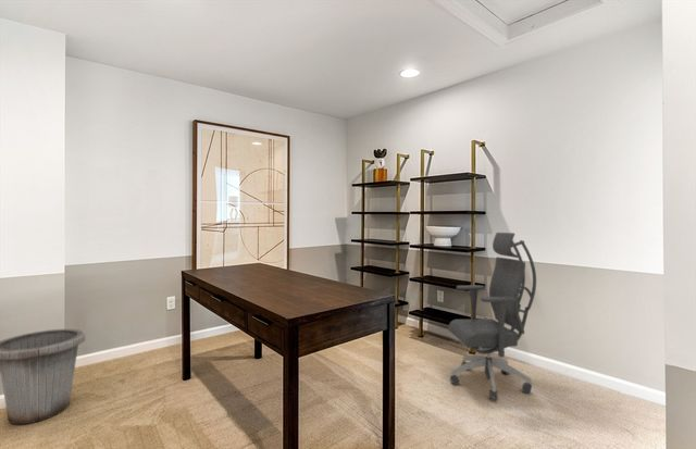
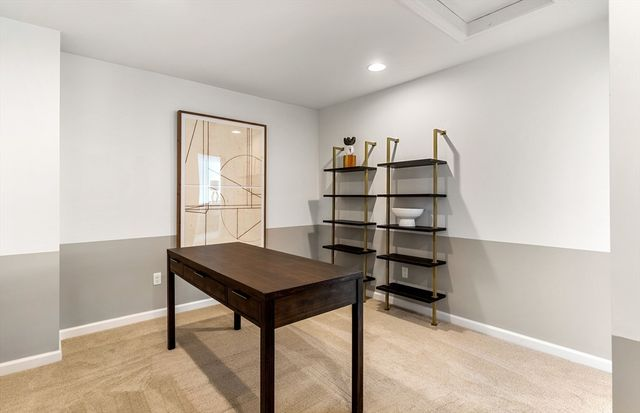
- trash can (40, 375)
- office chair (492, 307)
